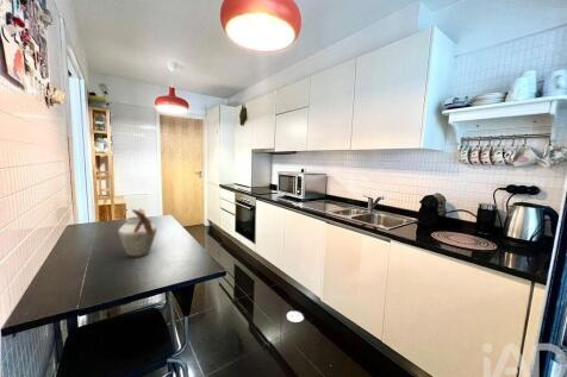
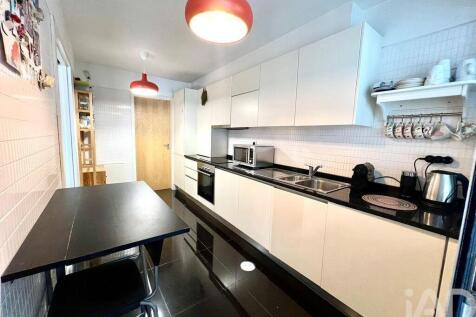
- vase (139, 231)
